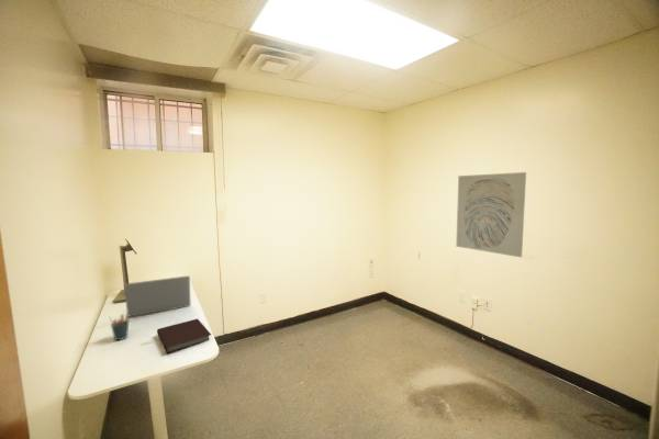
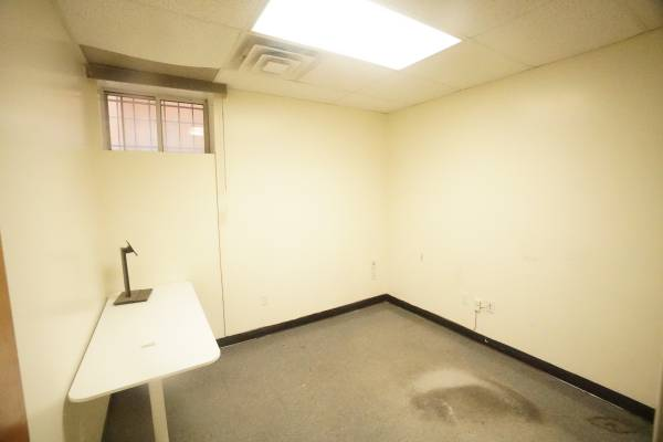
- notebook (183, 334)
- laptop (159, 290)
- wall art (487, 213)
- pen holder (120, 326)
